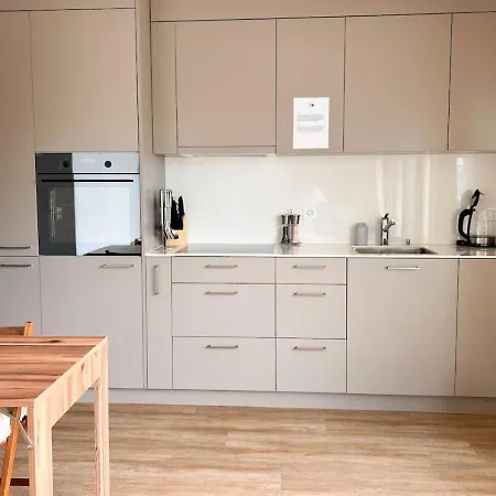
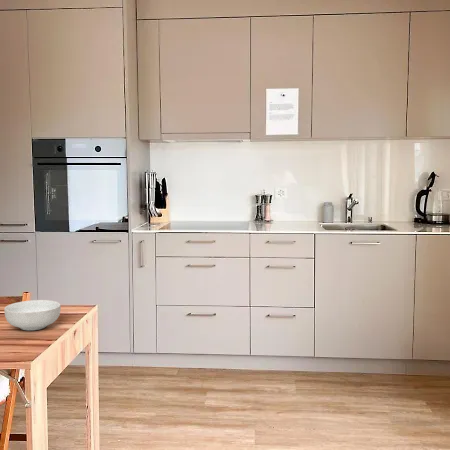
+ cereal bowl (33, 316)
